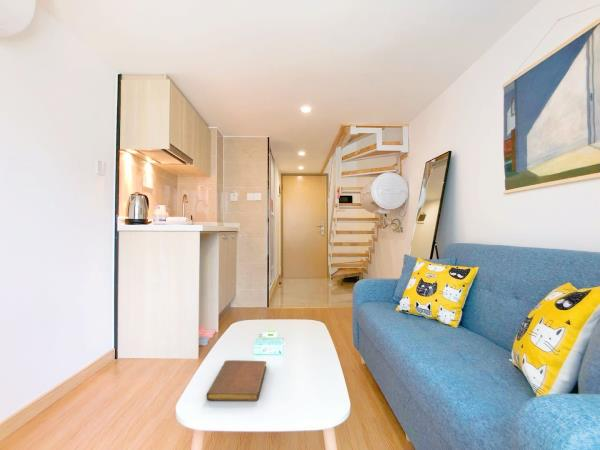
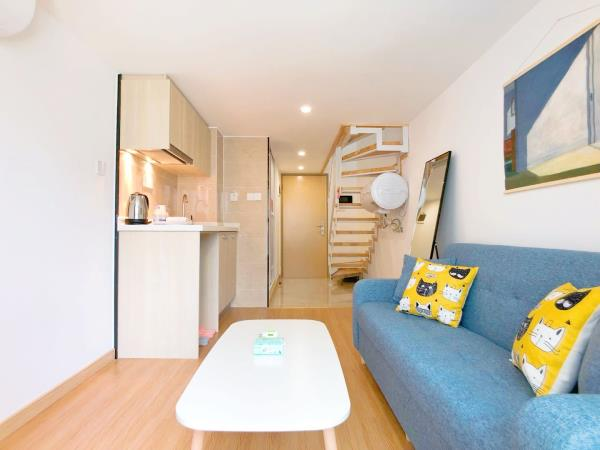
- notebook (239, 378)
